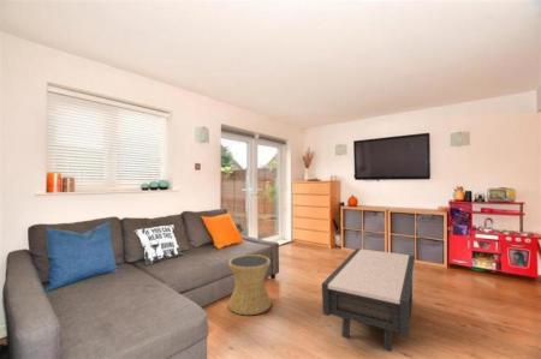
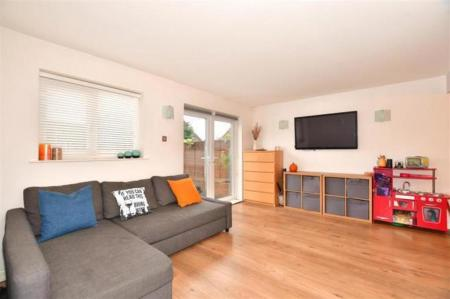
- side table (249, 282)
- coffee table (375, 292)
